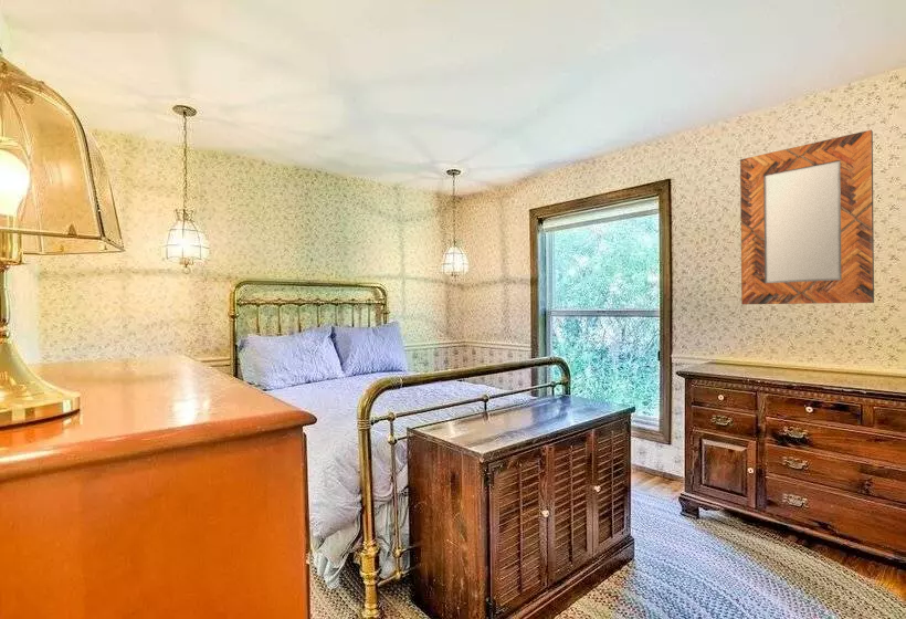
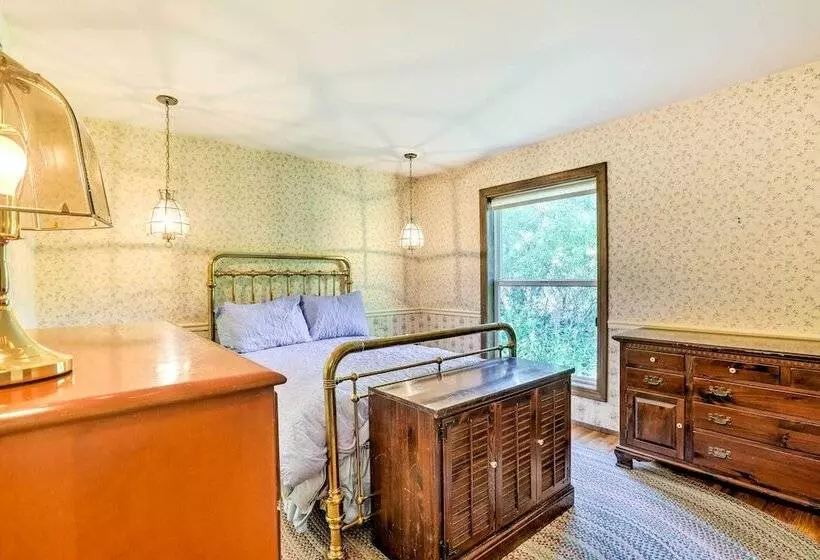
- home mirror (801, 224)
